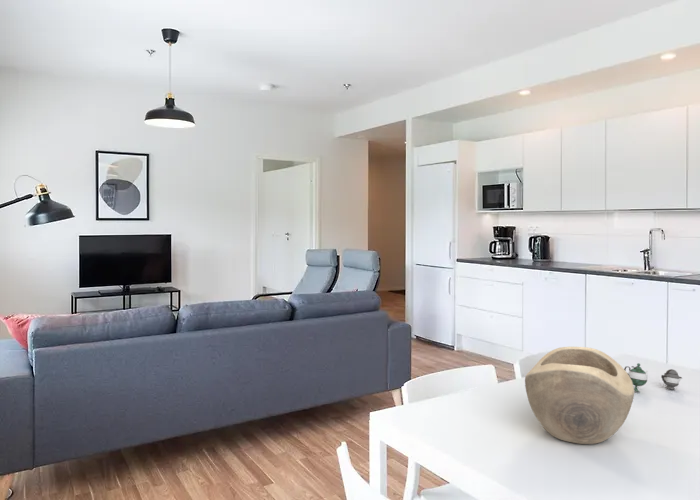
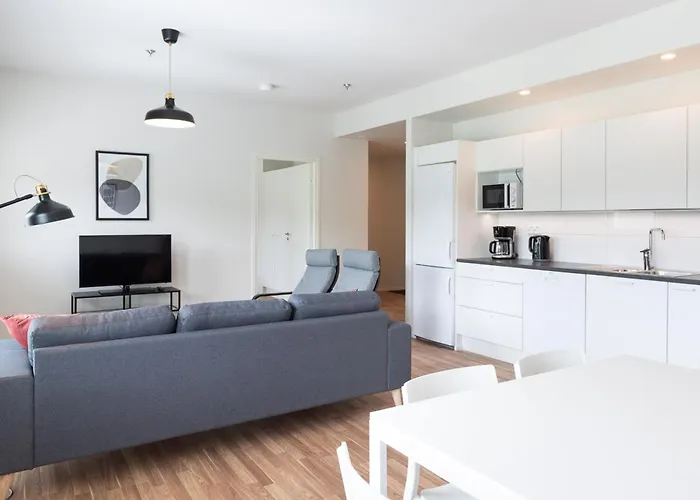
- decorative bowl (577, 394)
- teapot (647, 376)
